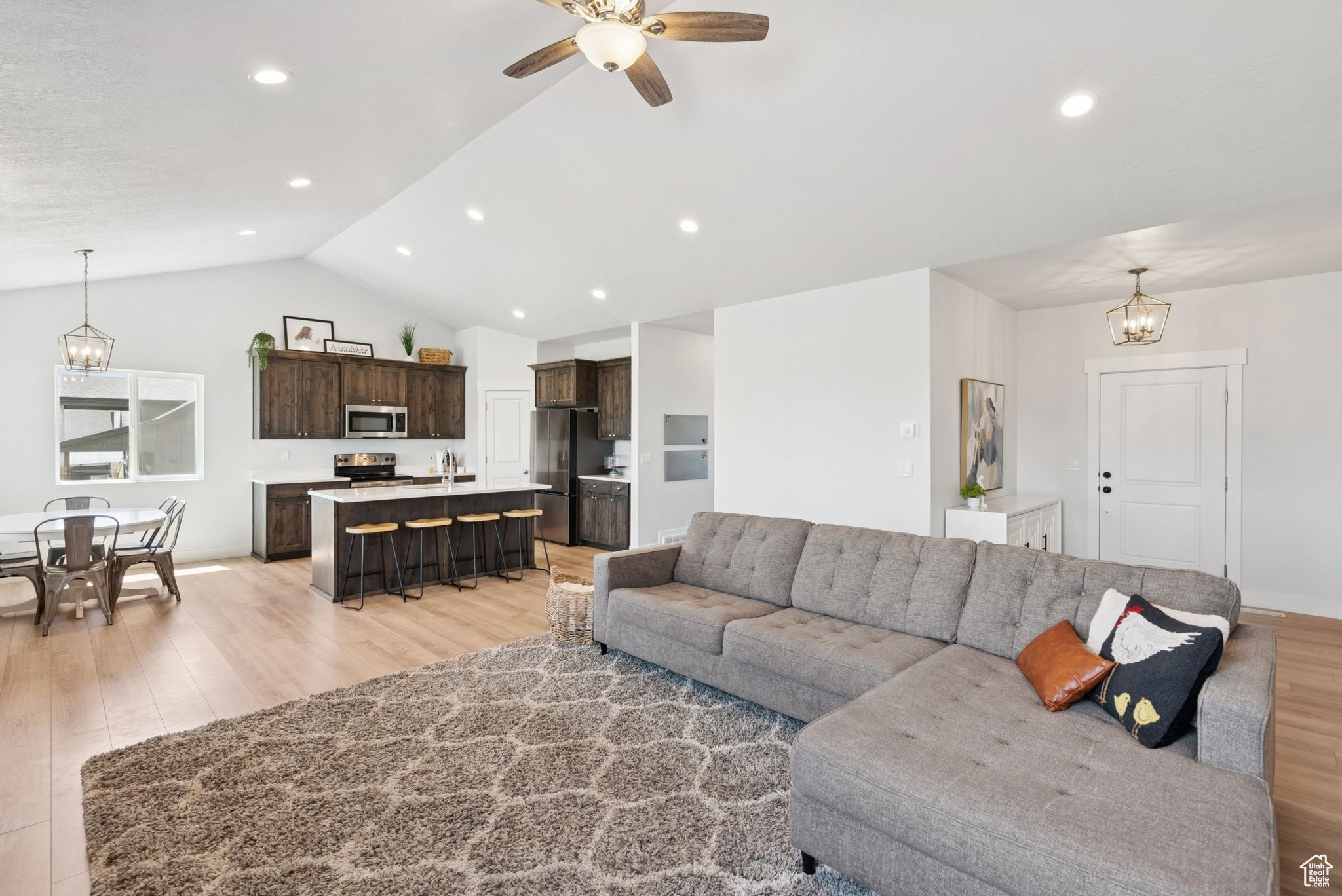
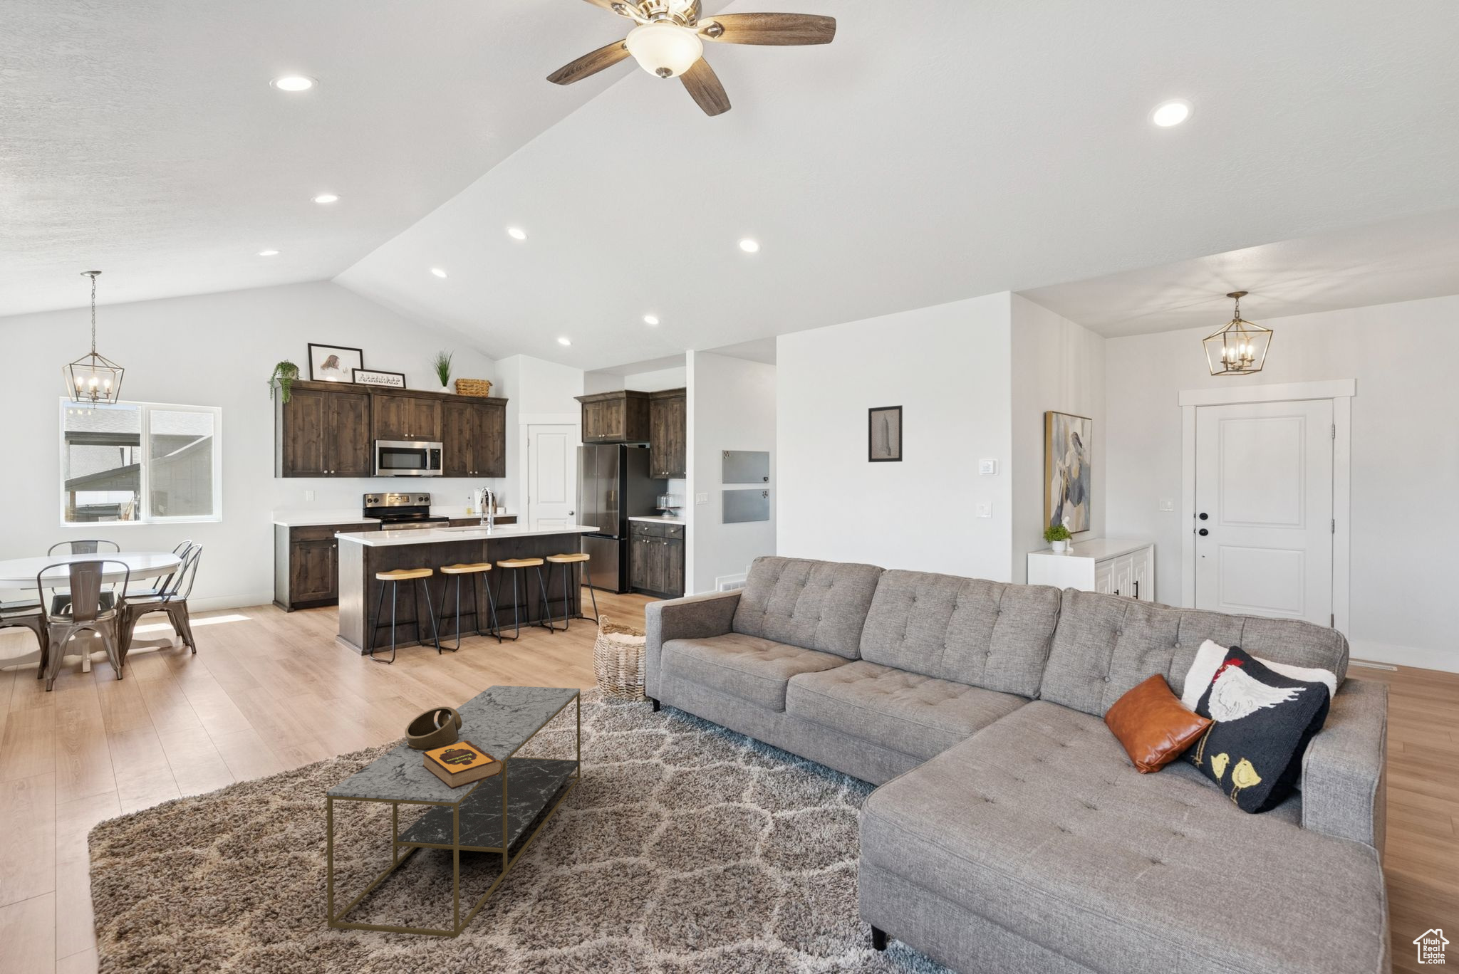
+ wall art (885, 435)
+ hardback book (462, 761)
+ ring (433, 725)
+ coffee table (478, 784)
